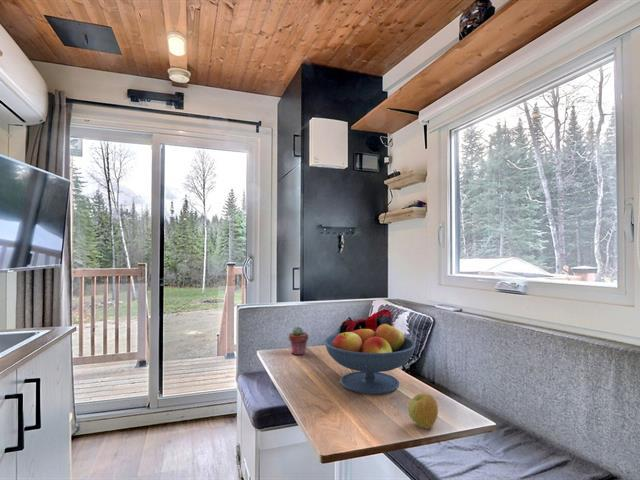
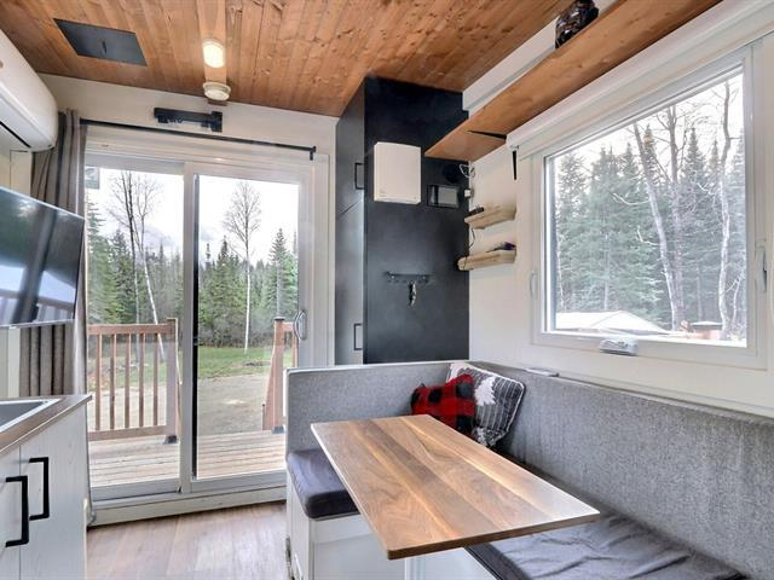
- apple (423, 410)
- fruit bowl (369, 354)
- potted succulent (298, 339)
